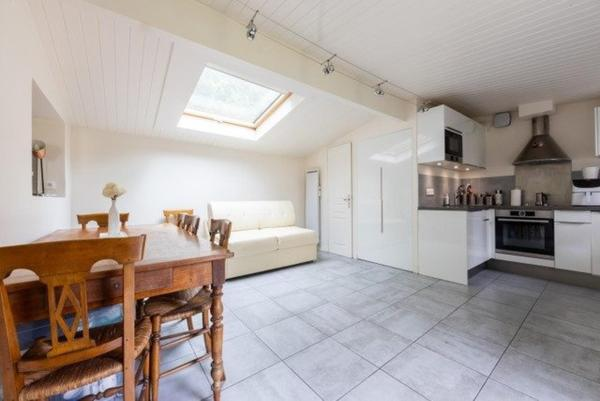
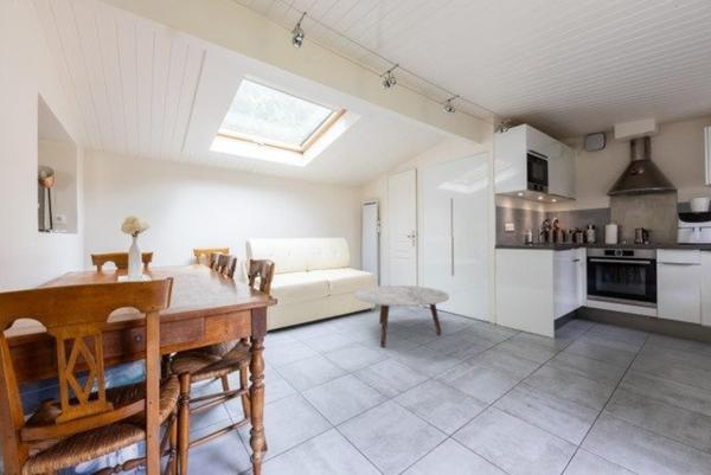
+ coffee table (401, 304)
